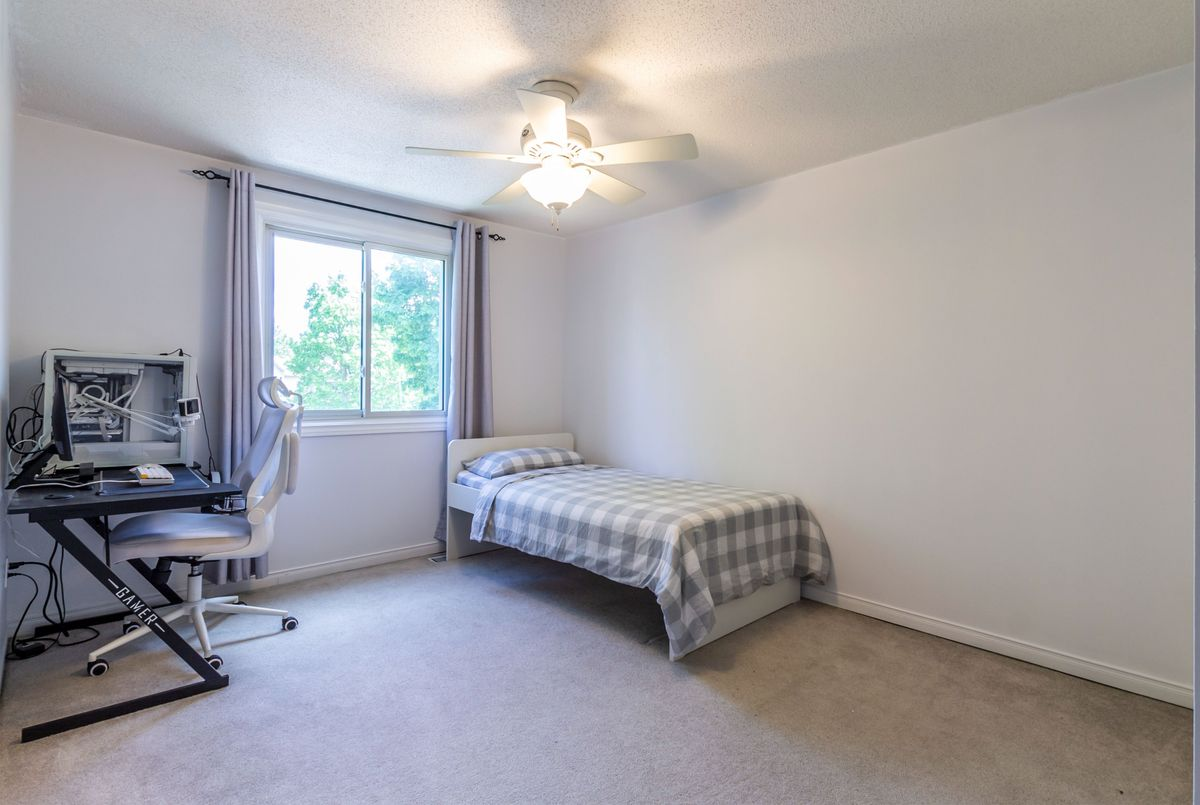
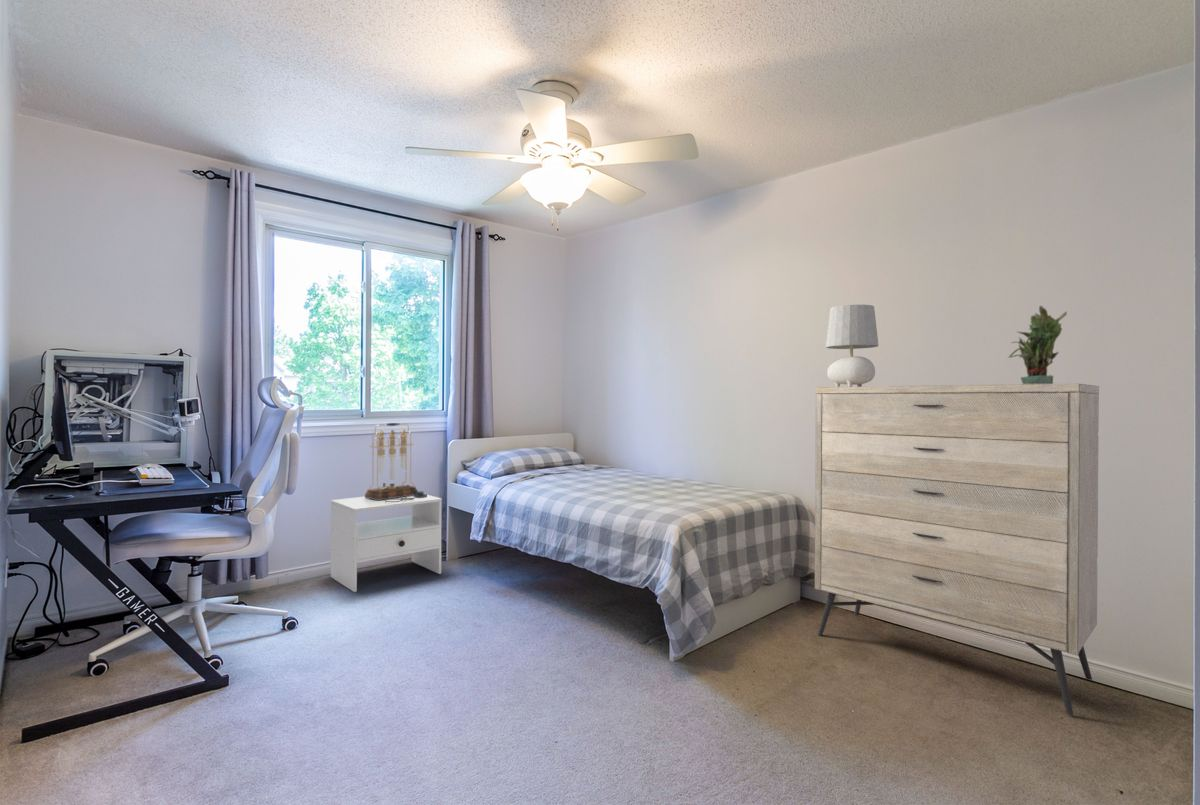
+ dresser (944, 521)
+ table lamp (401, 460)
+ table lamp (850, 347)
+ nightstand (387, 537)
+ potted plant (1036, 346)
